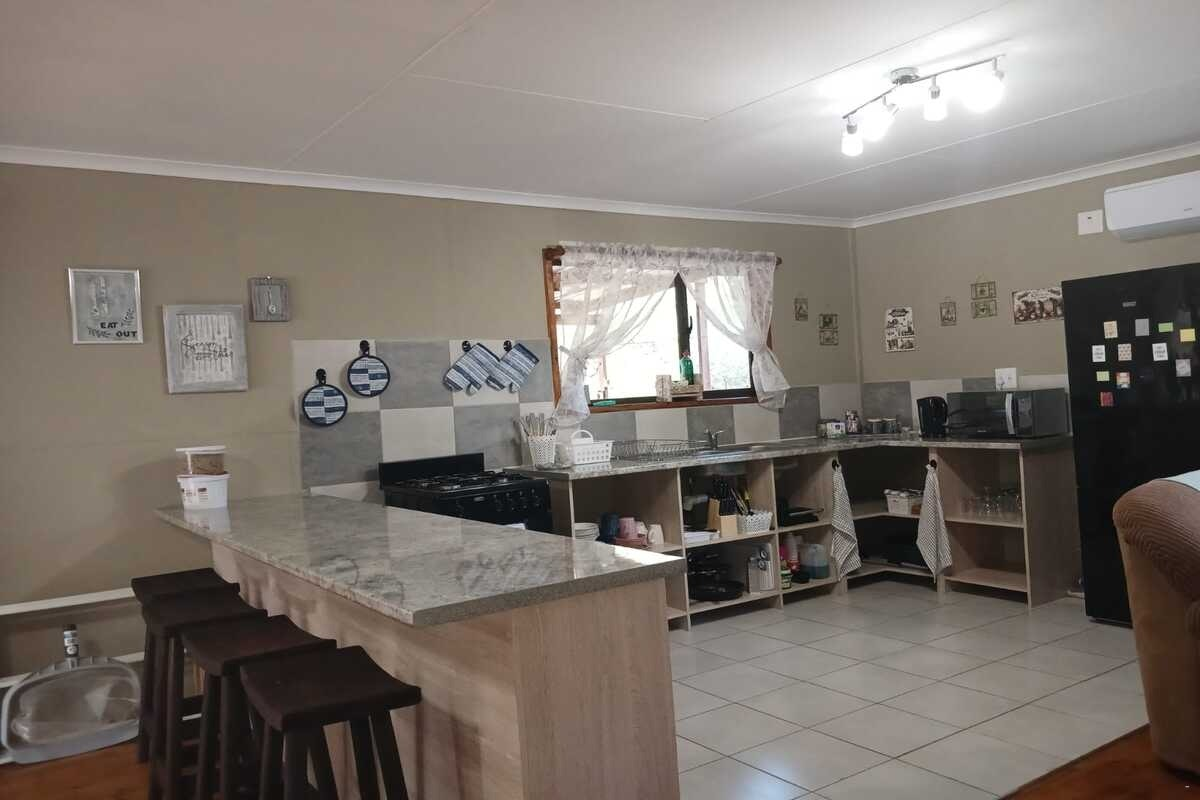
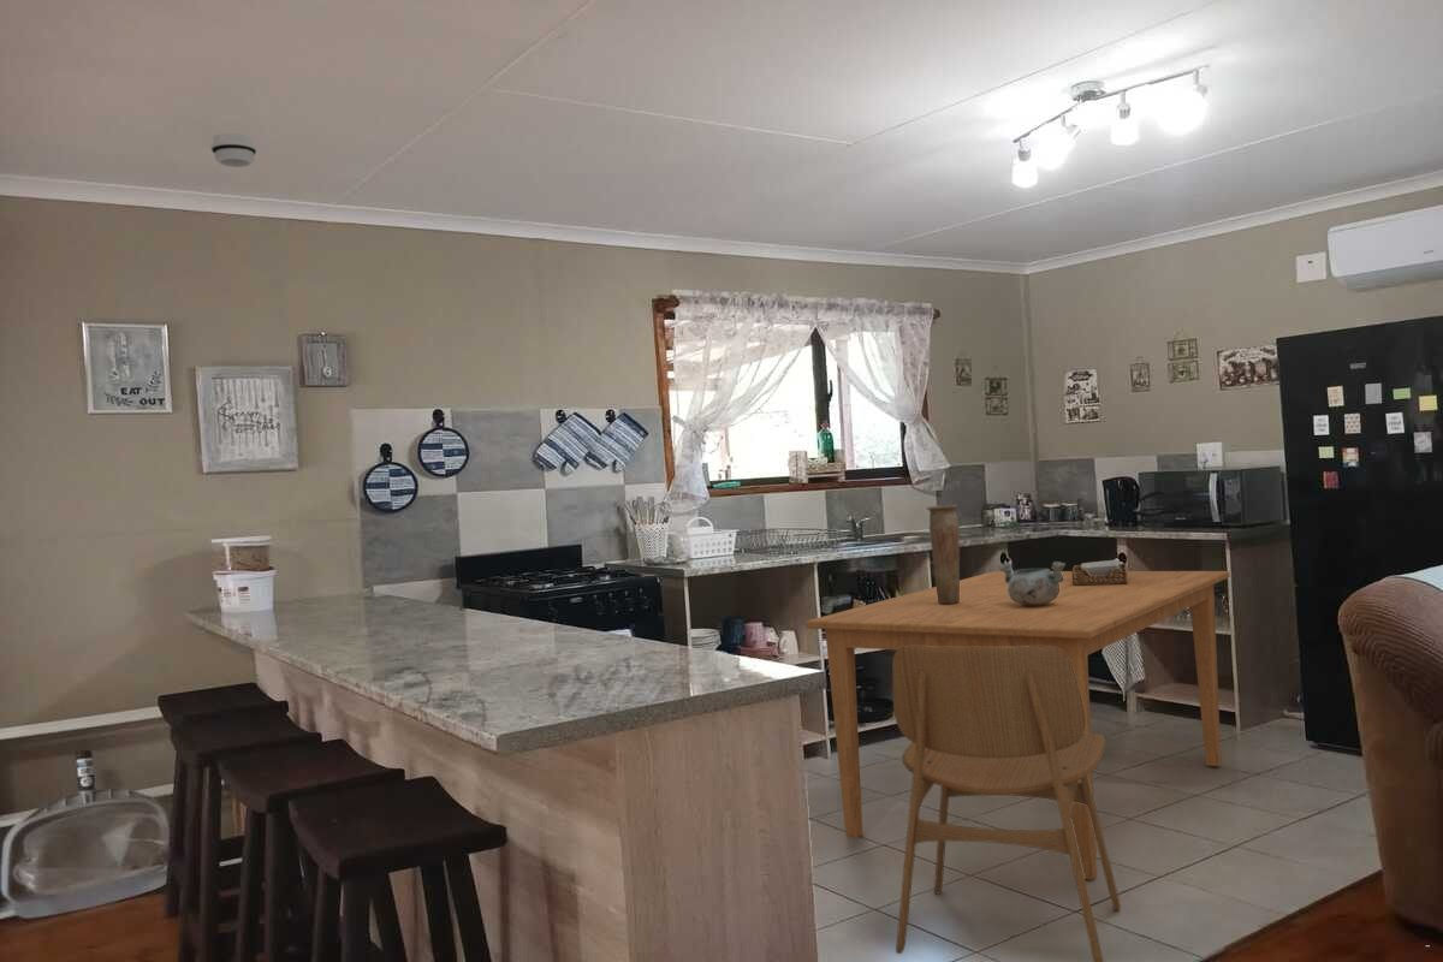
+ dining table (1077, 685)
+ smoke detector (233, 150)
+ decorative bowl (1031, 582)
+ napkin holder (1099, 571)
+ vase (945, 553)
+ dining chair (1000, 780)
